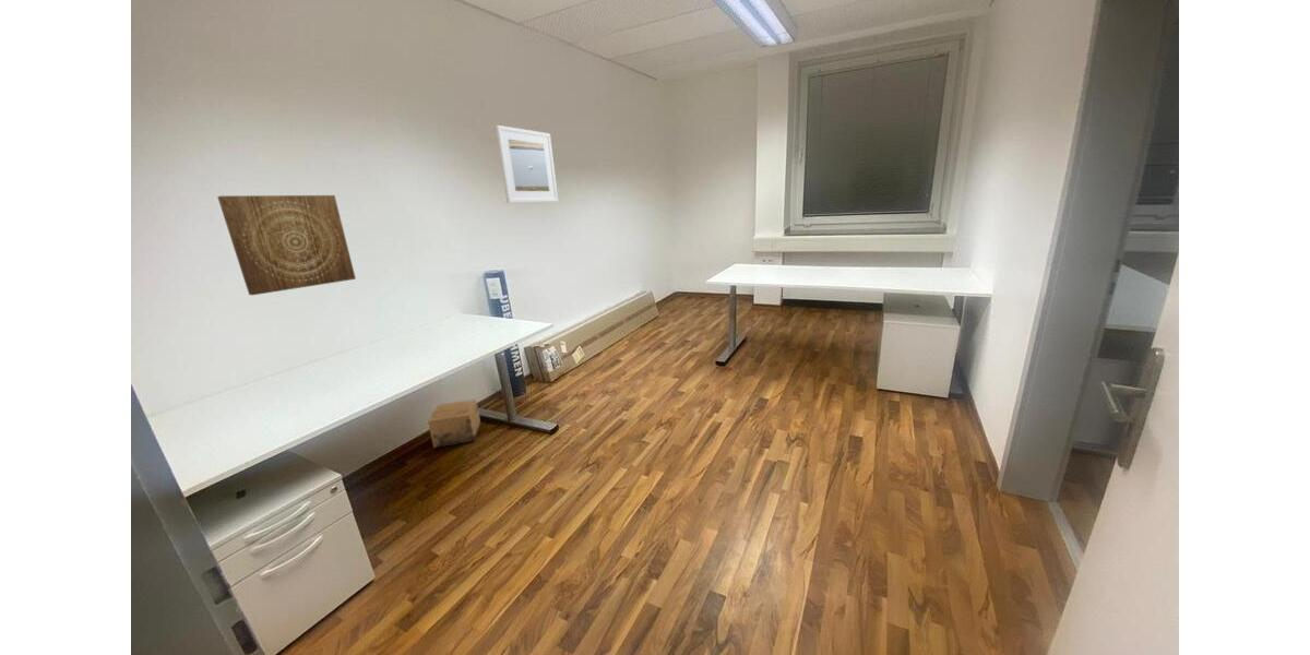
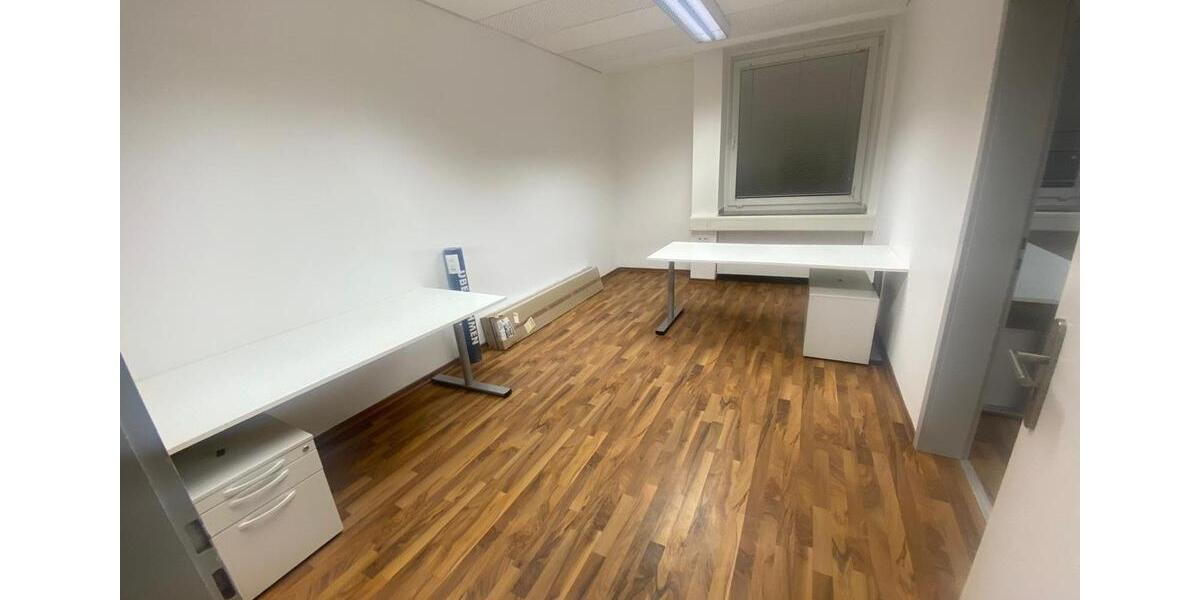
- wall art (294, 242)
- cardboard box (455, 422)
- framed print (529, 166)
